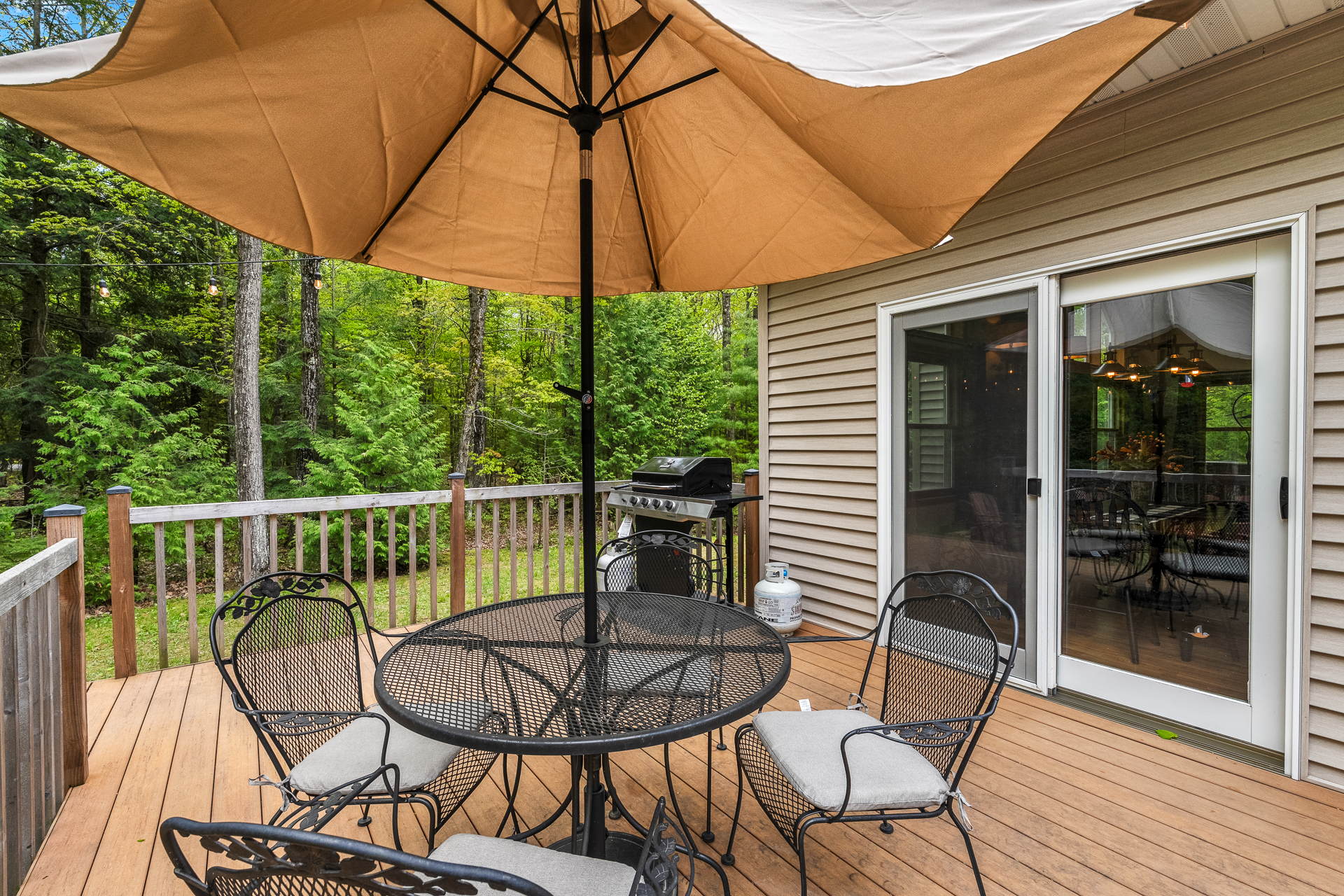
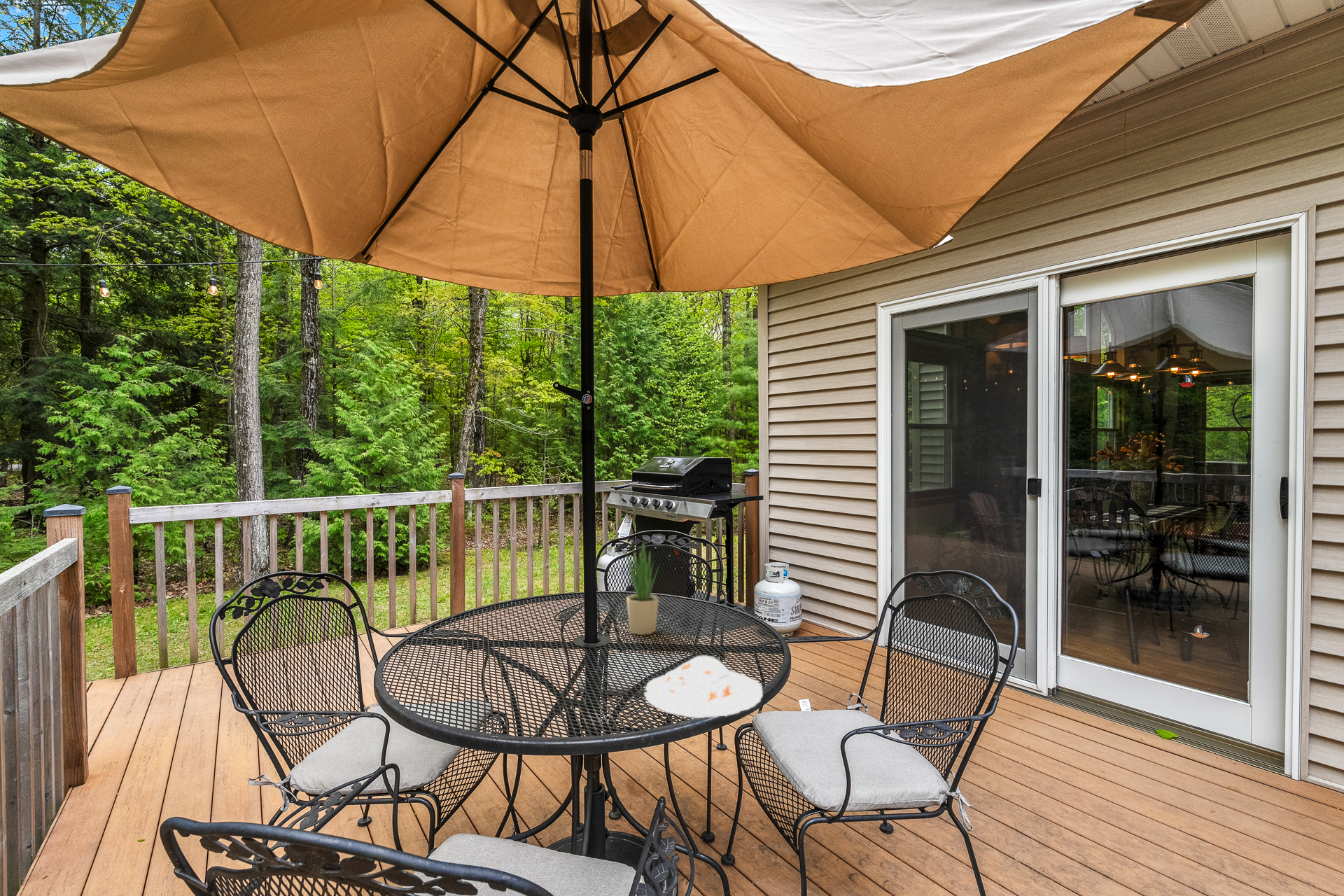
+ potted plant (643, 583)
+ plate (703, 678)
